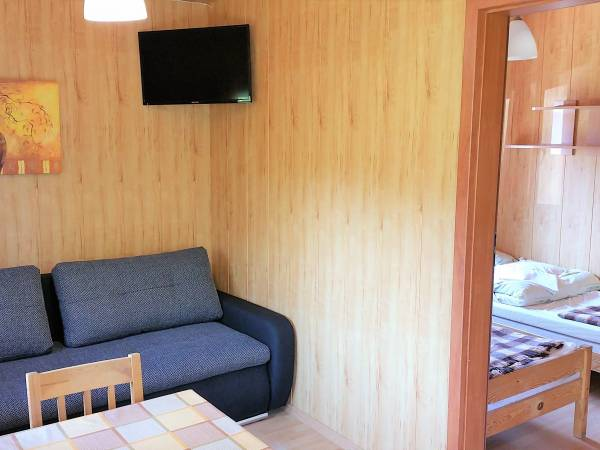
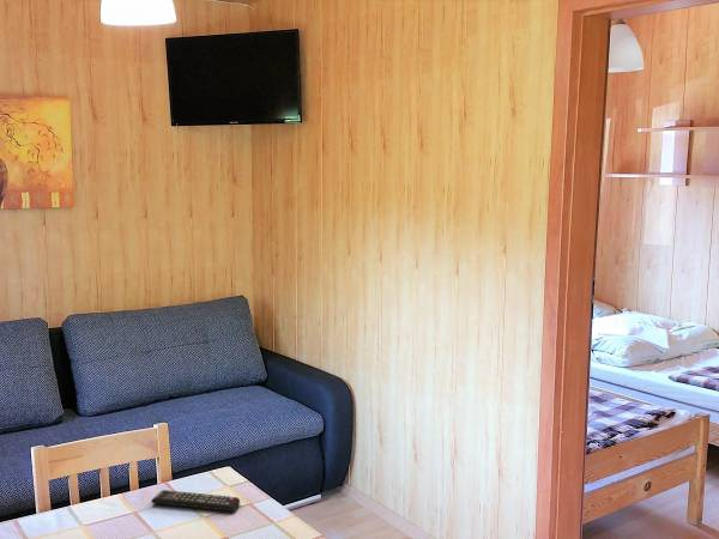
+ remote control (195, 501)
